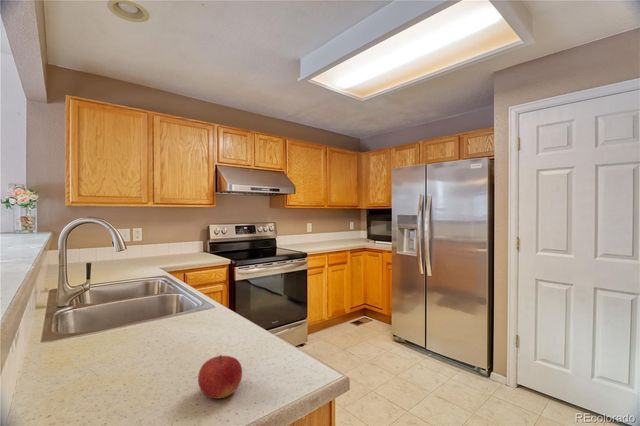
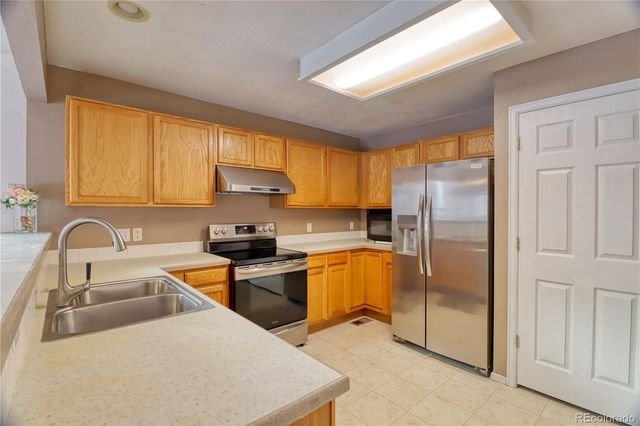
- fruit (220, 374)
